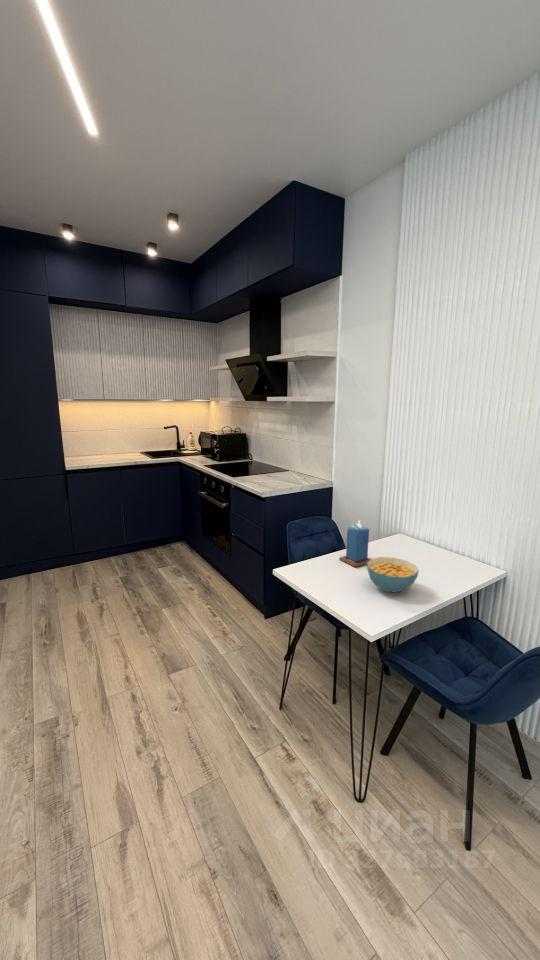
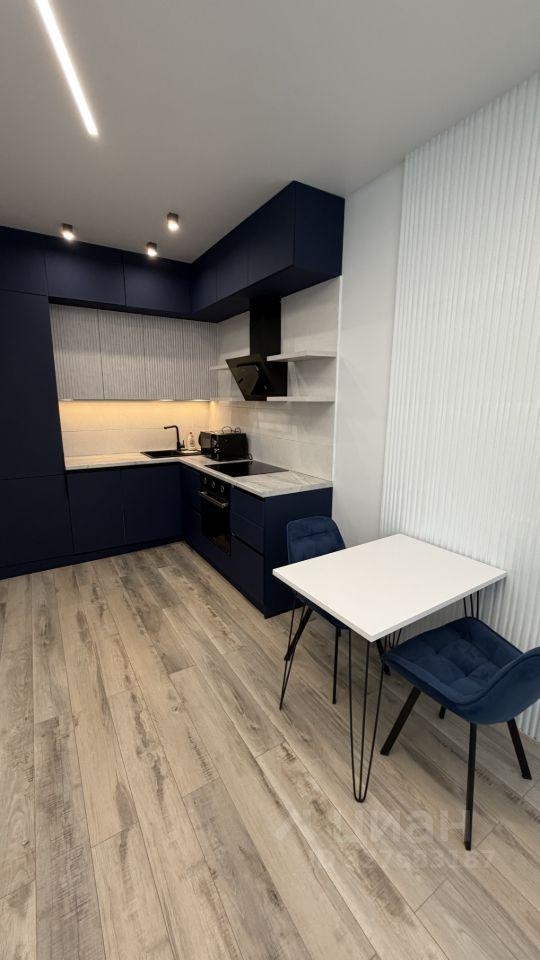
- cereal bowl (391, 577)
- candle (356, 541)
